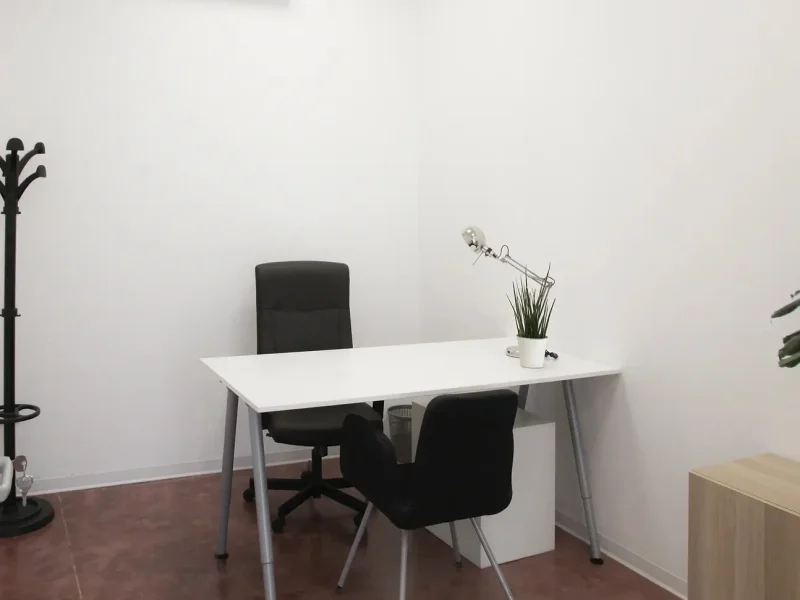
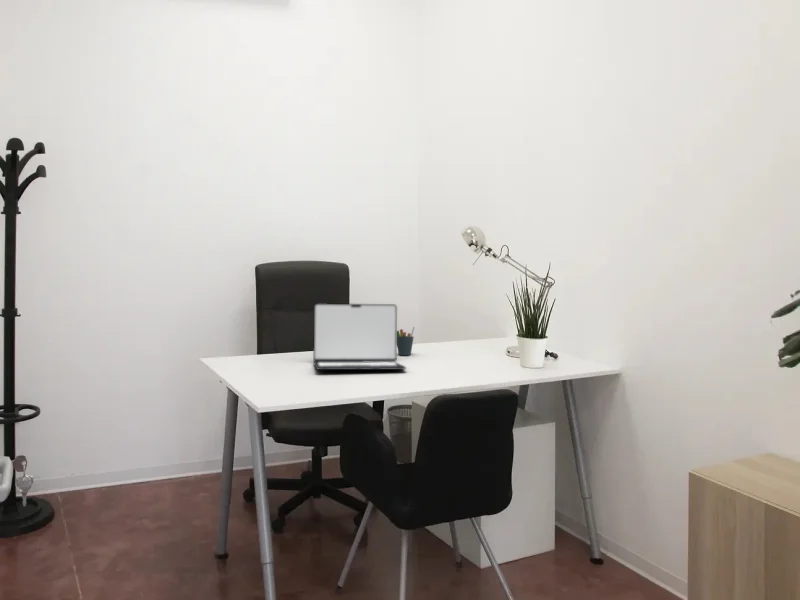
+ laptop (358, 335)
+ pen holder (404, 340)
